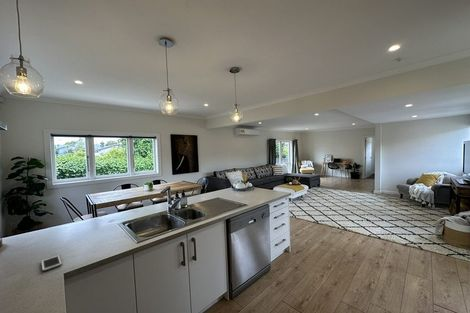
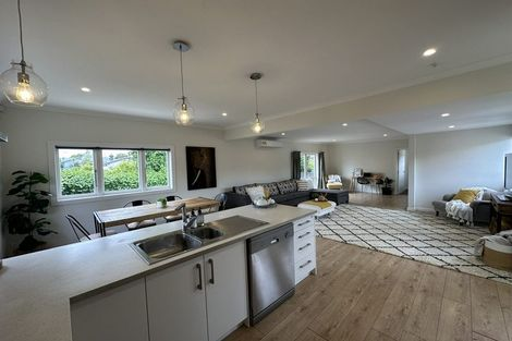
- cell phone (51, 262)
